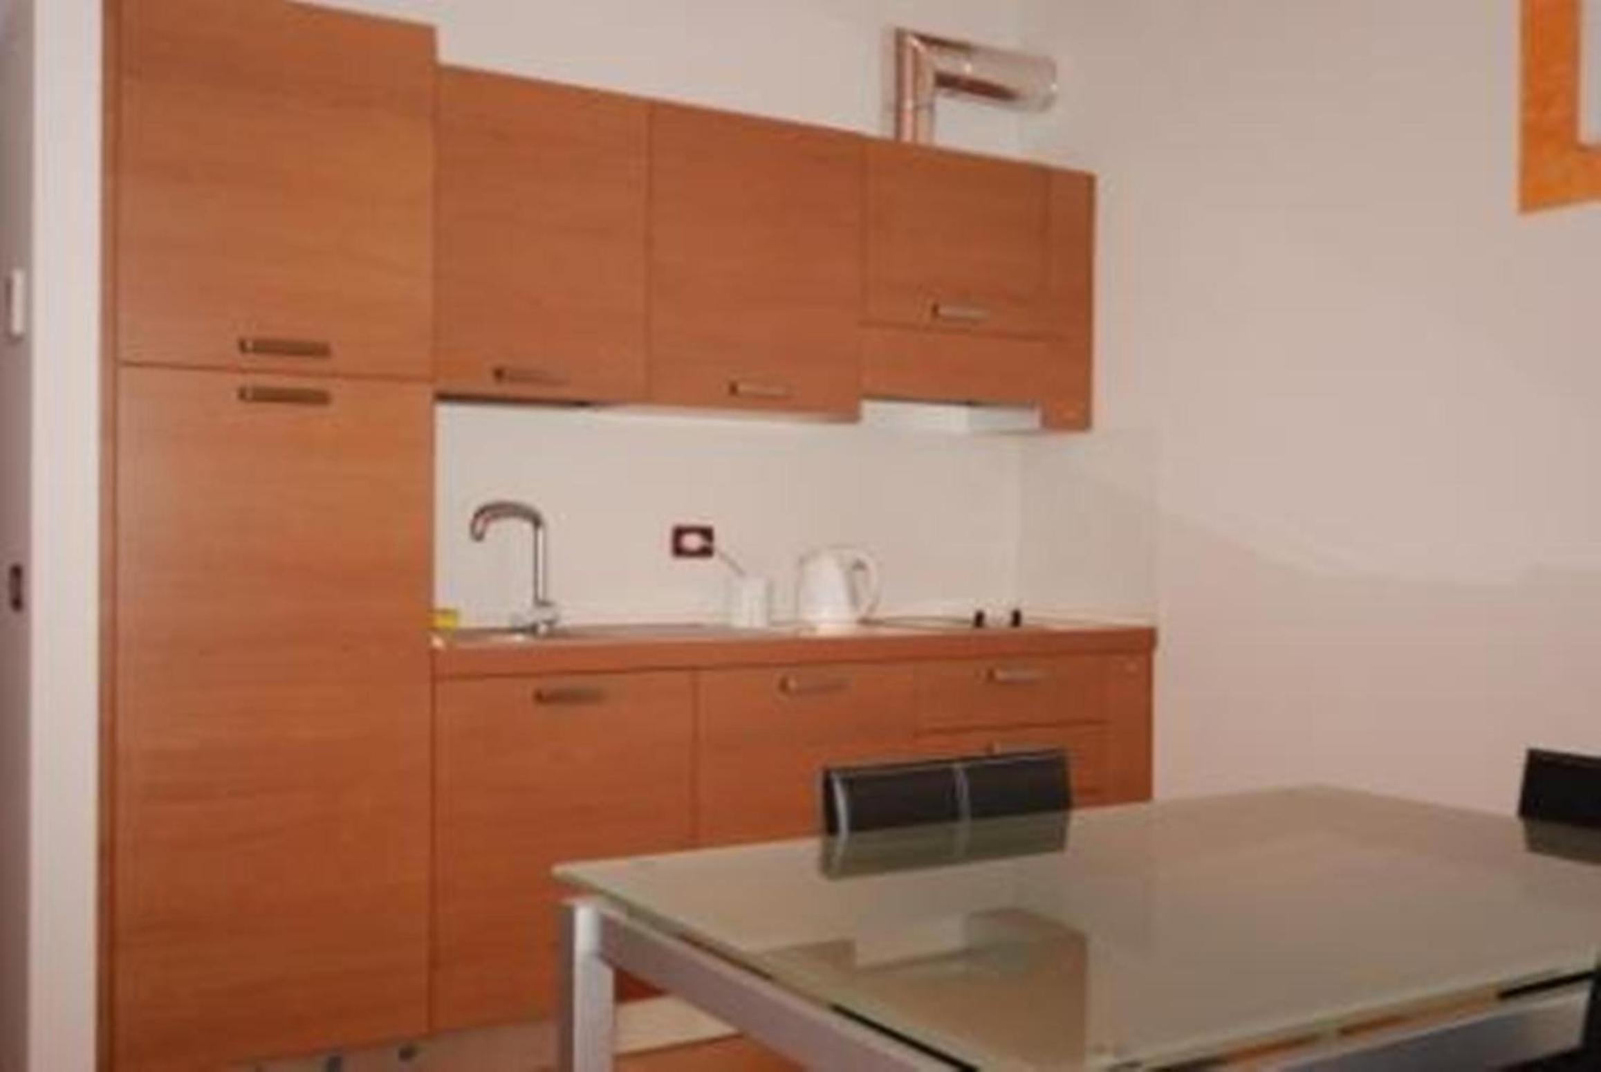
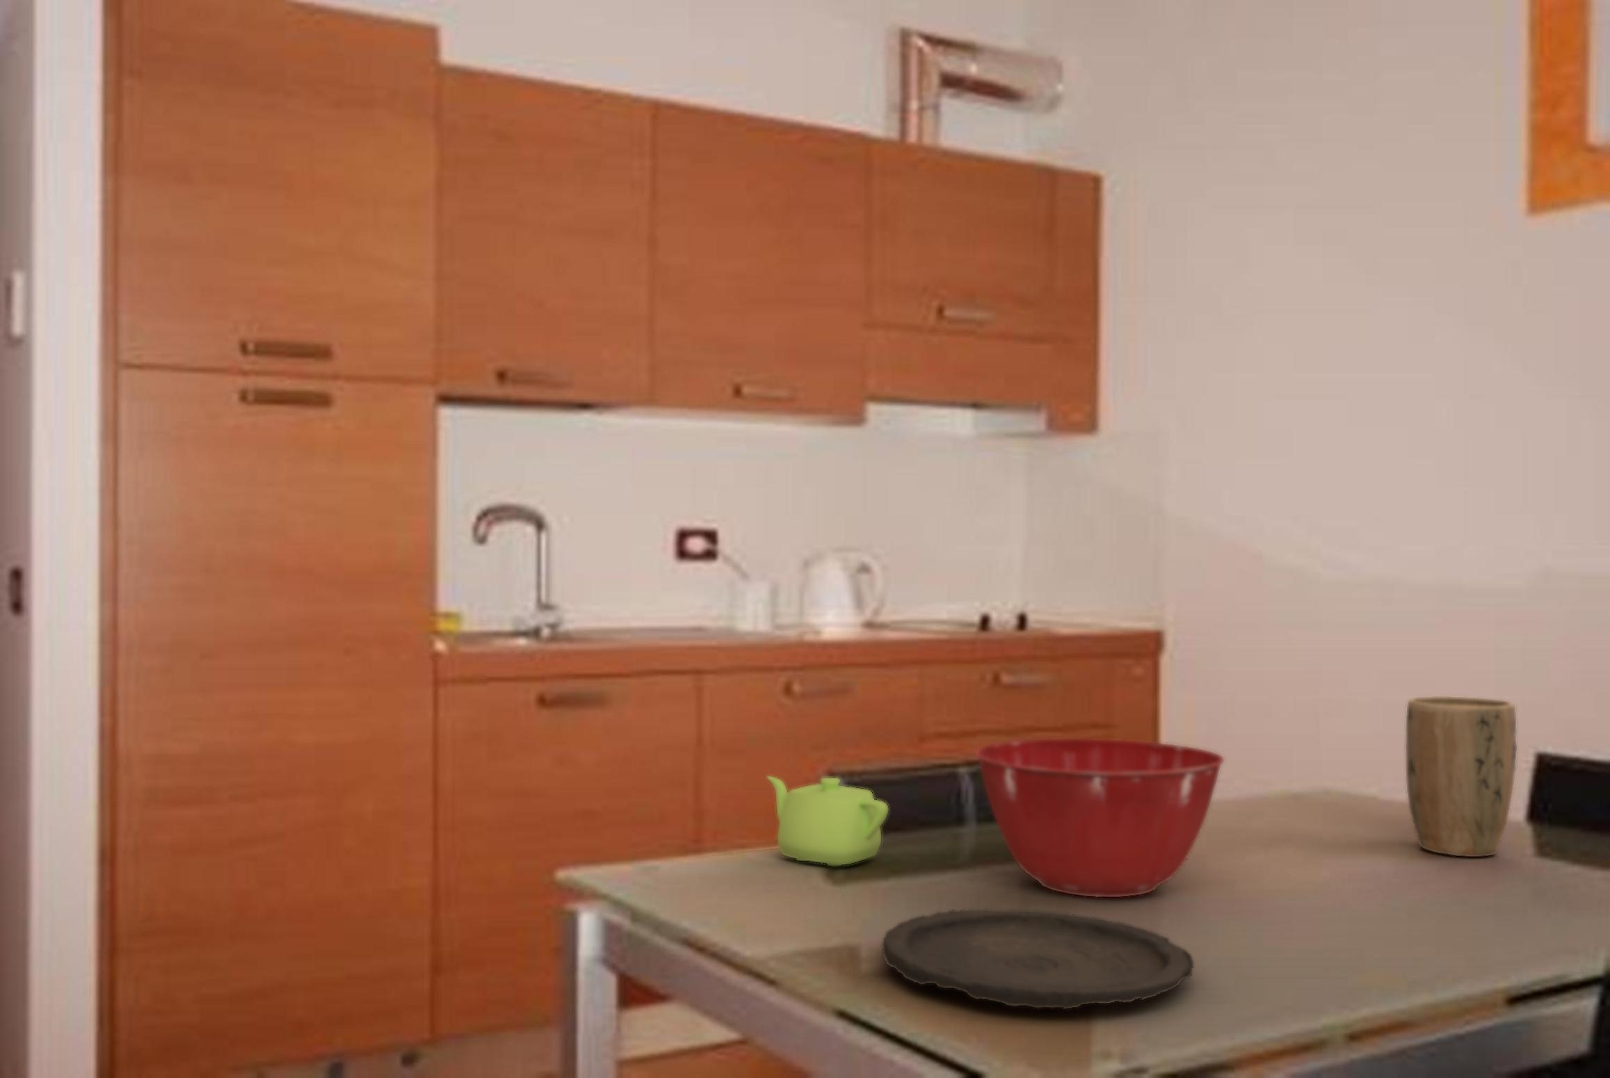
+ teapot (824, 817)
+ mixing bowl (1096, 818)
+ plate (1034, 958)
+ plant pot (1460, 775)
